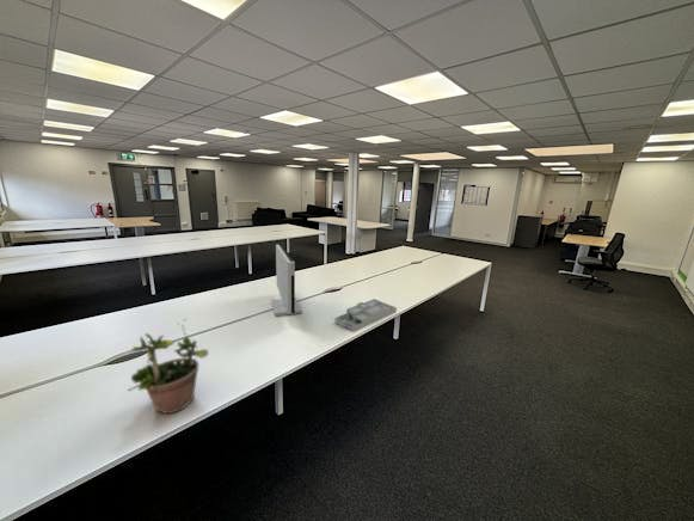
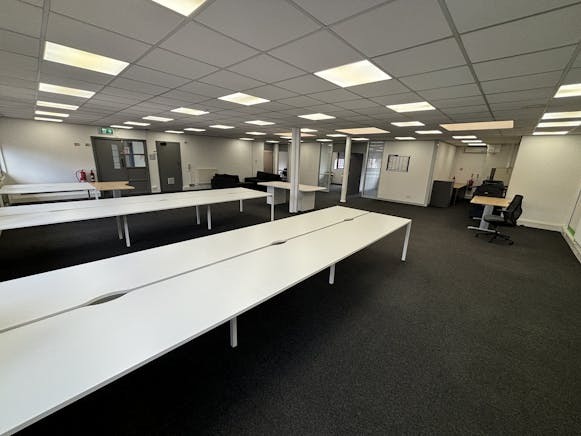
- computer monitor (285, 280)
- potted plant (167, 361)
- desk organizer (367, 311)
